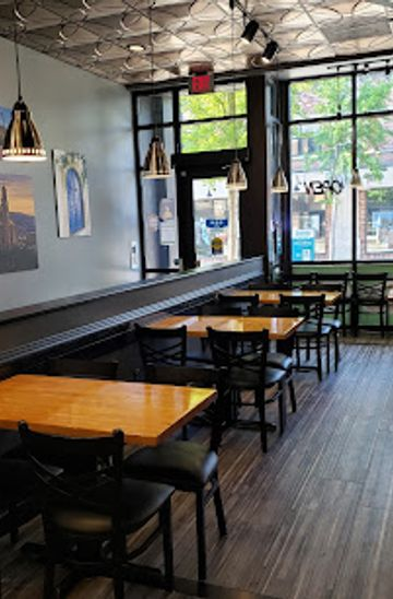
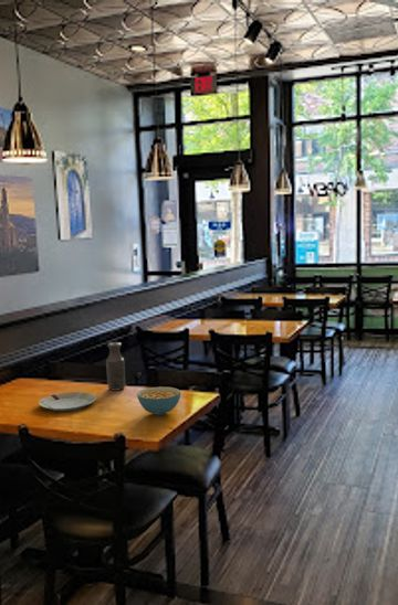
+ plate (67, 402)
+ bottle (115, 365)
+ cereal bowl (159, 402)
